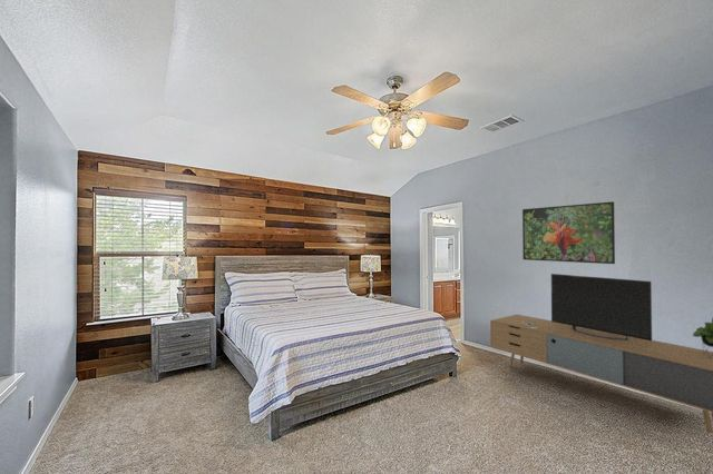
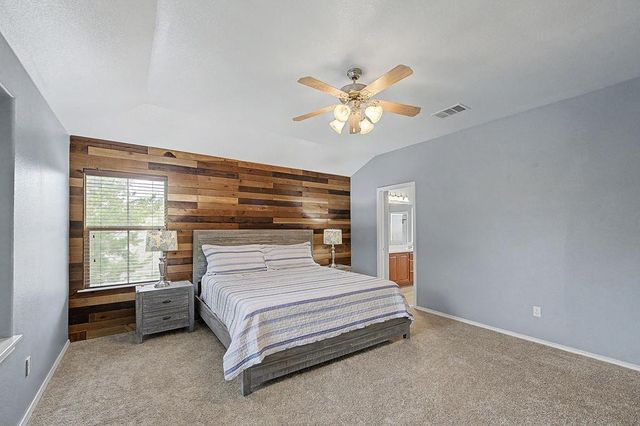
- media console (594, 333)
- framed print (564, 234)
